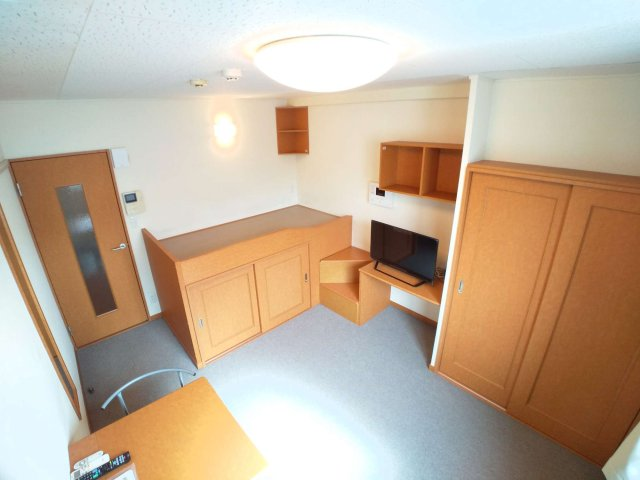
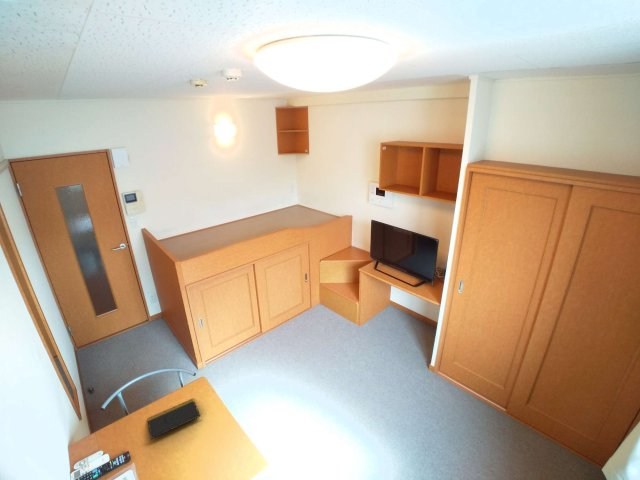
+ notepad (173, 417)
